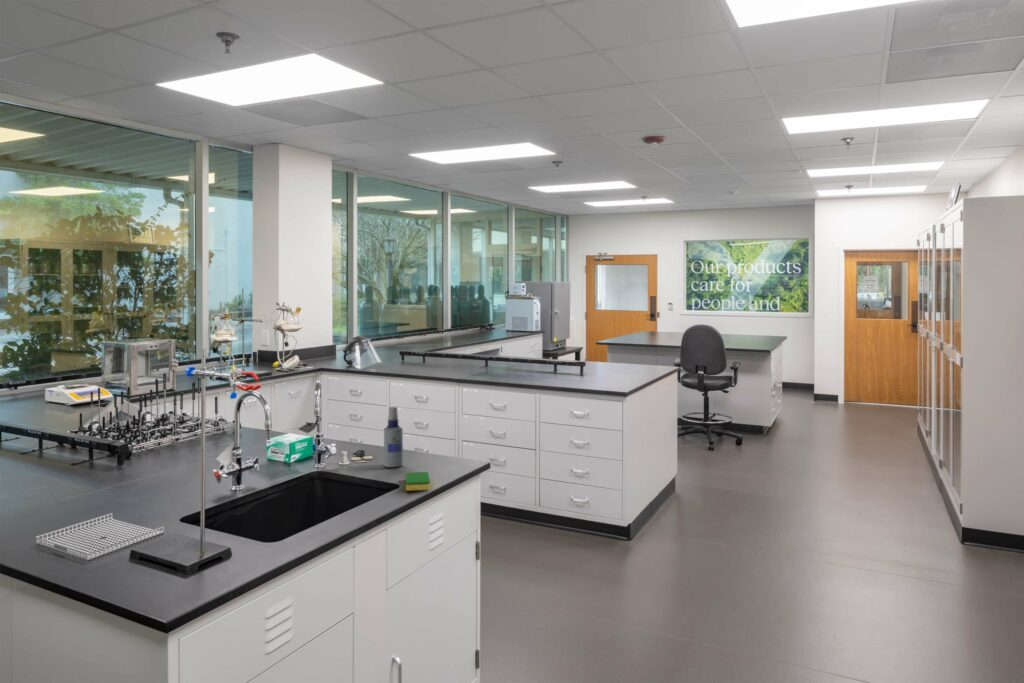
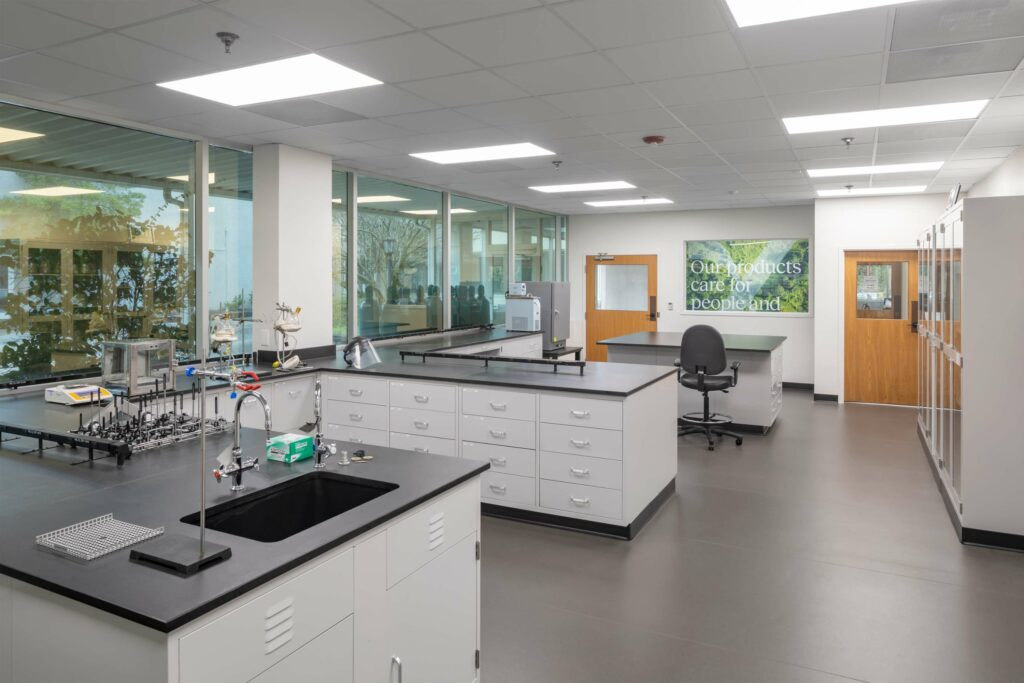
- dish sponge (417, 480)
- spray bottle (393, 436)
